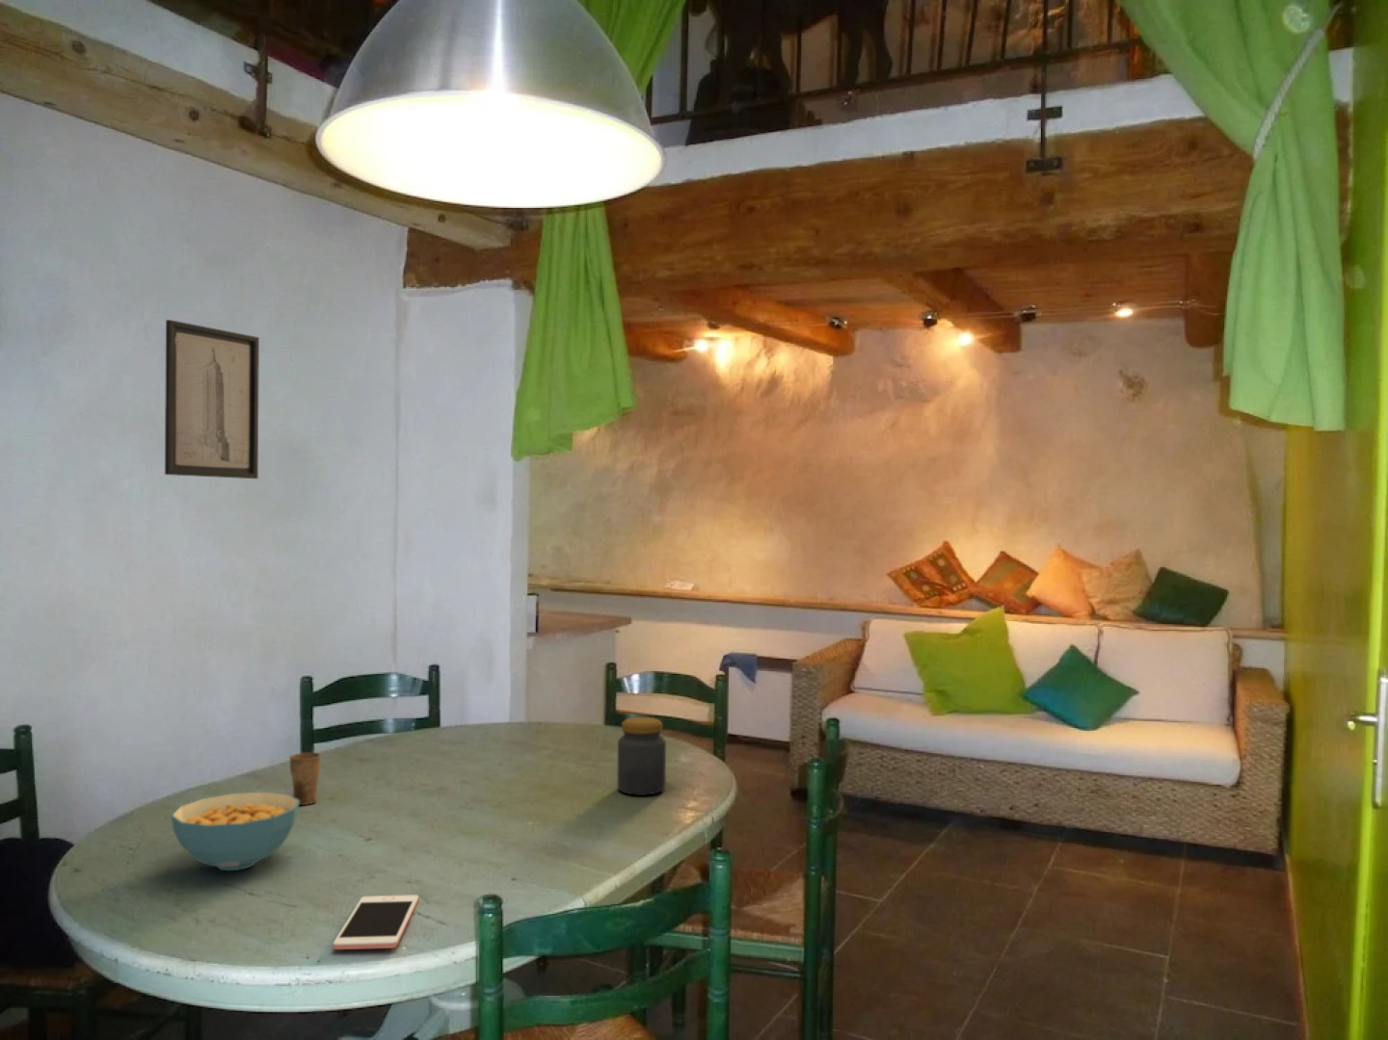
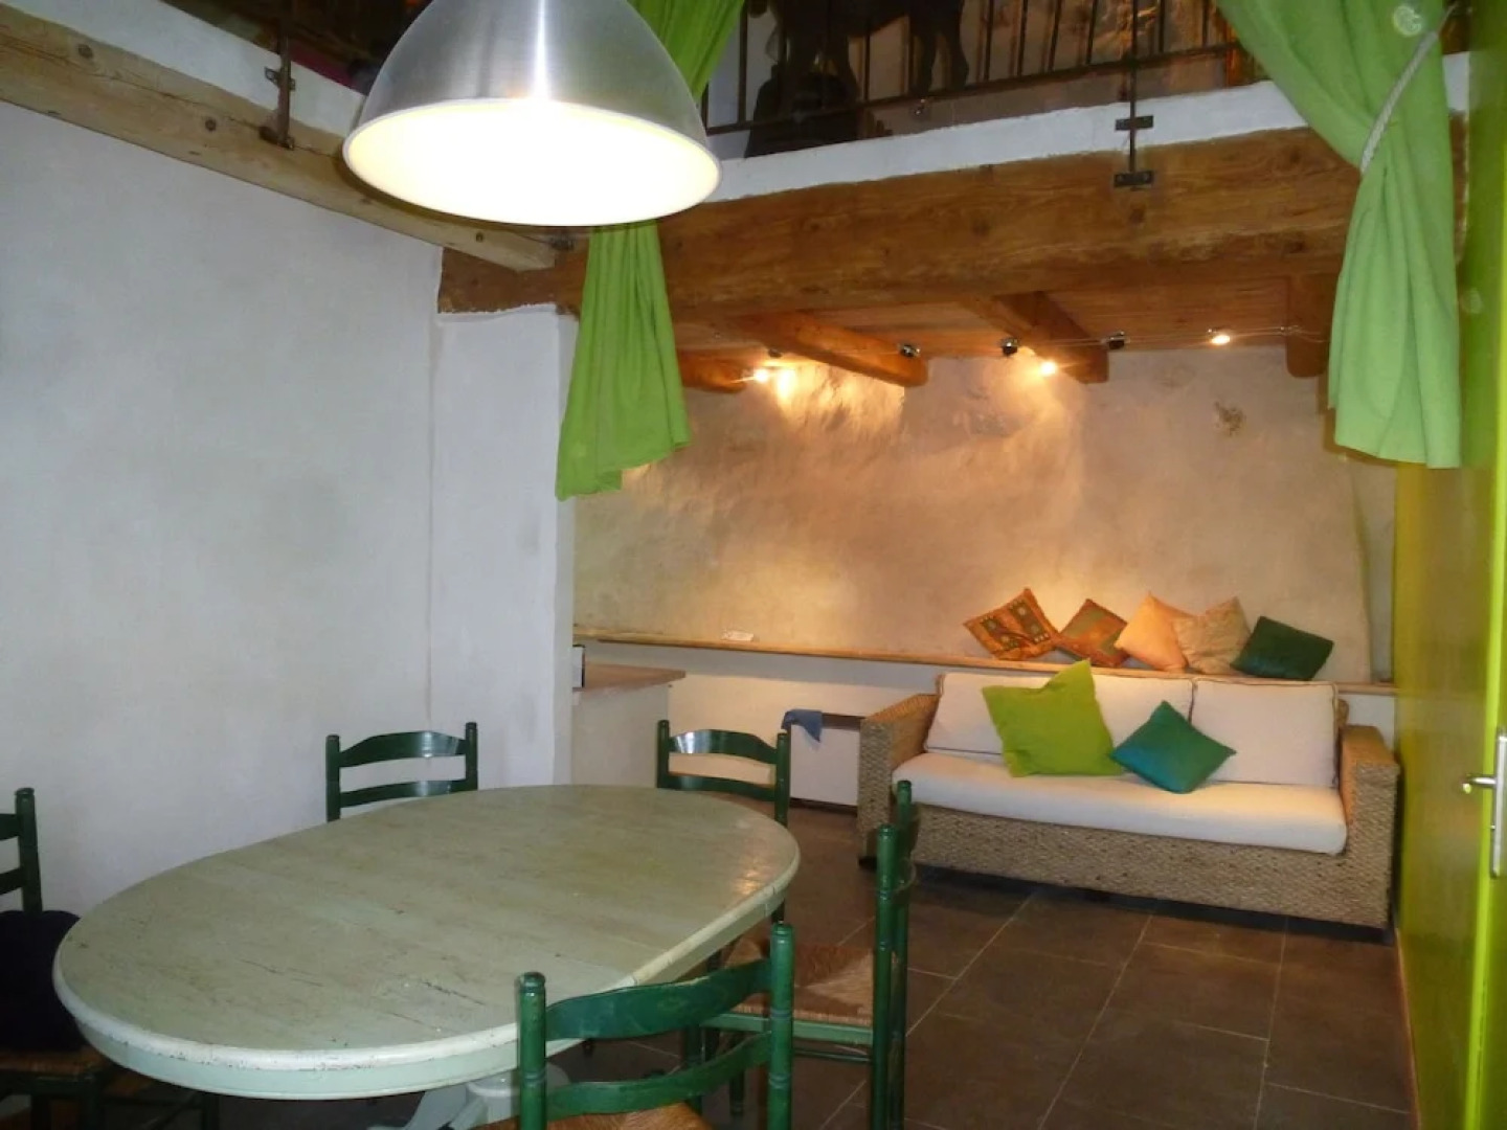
- cup (305, 772)
- cell phone (378, 921)
- wall art (214, 402)
- jar (640, 754)
- cereal bowl (236, 836)
